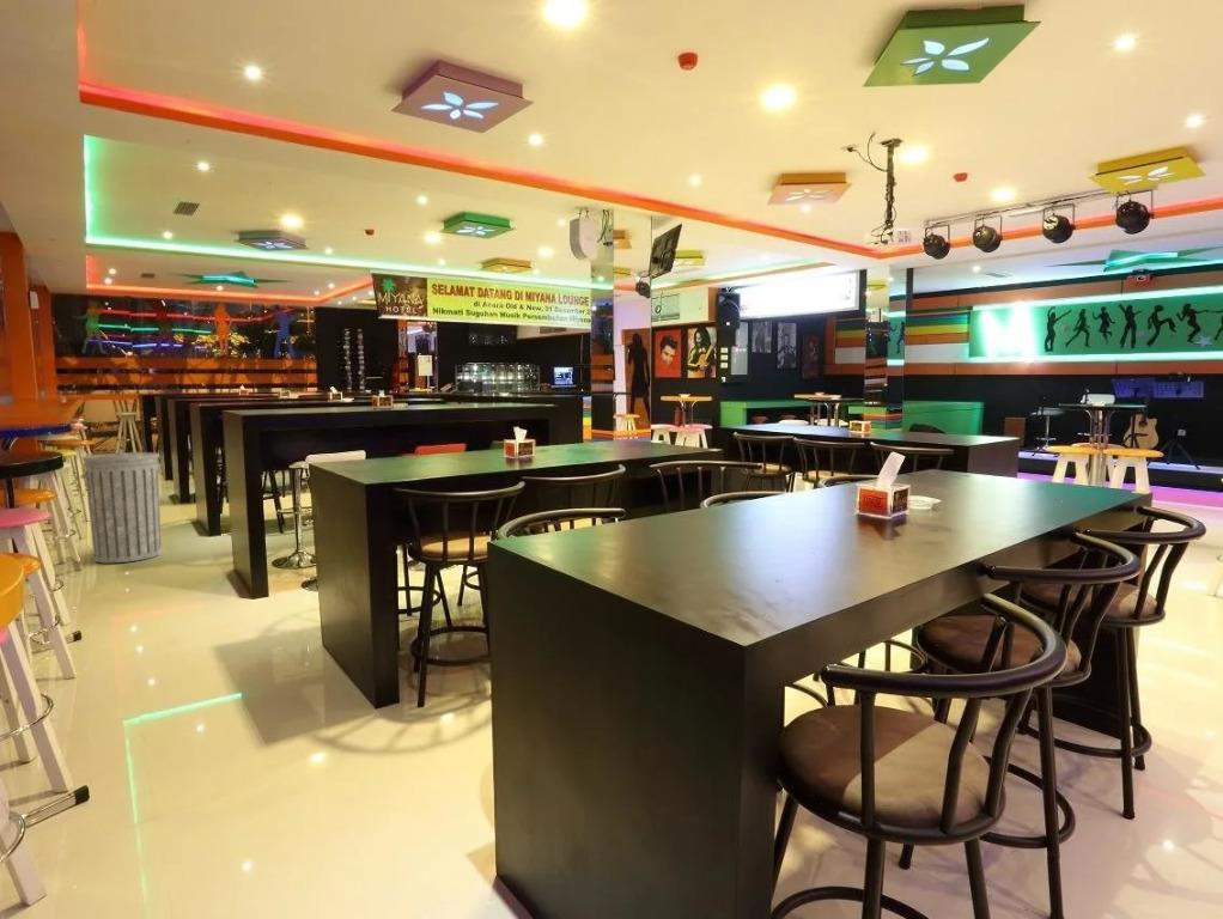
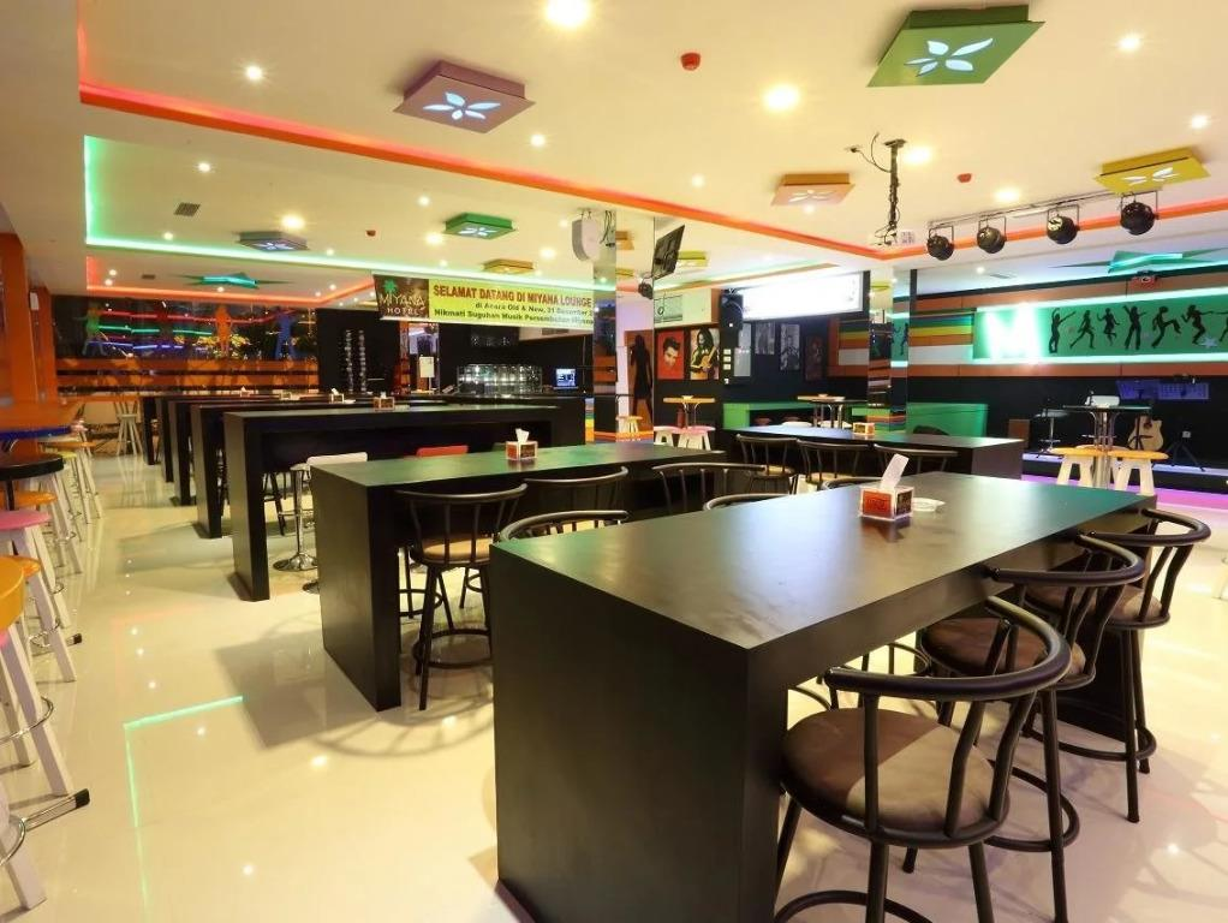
- trash can (124, 503)
